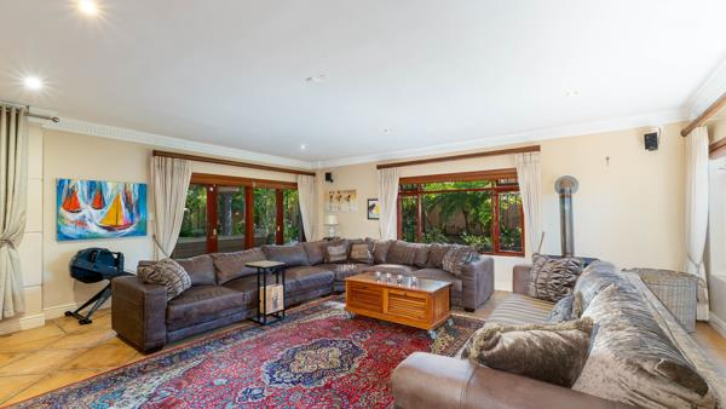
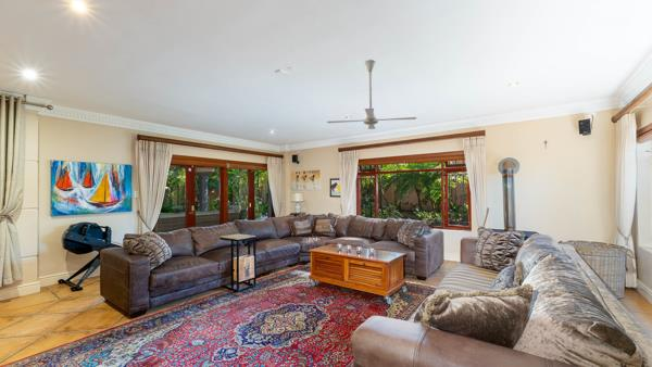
+ ceiling fan (369, 92)
